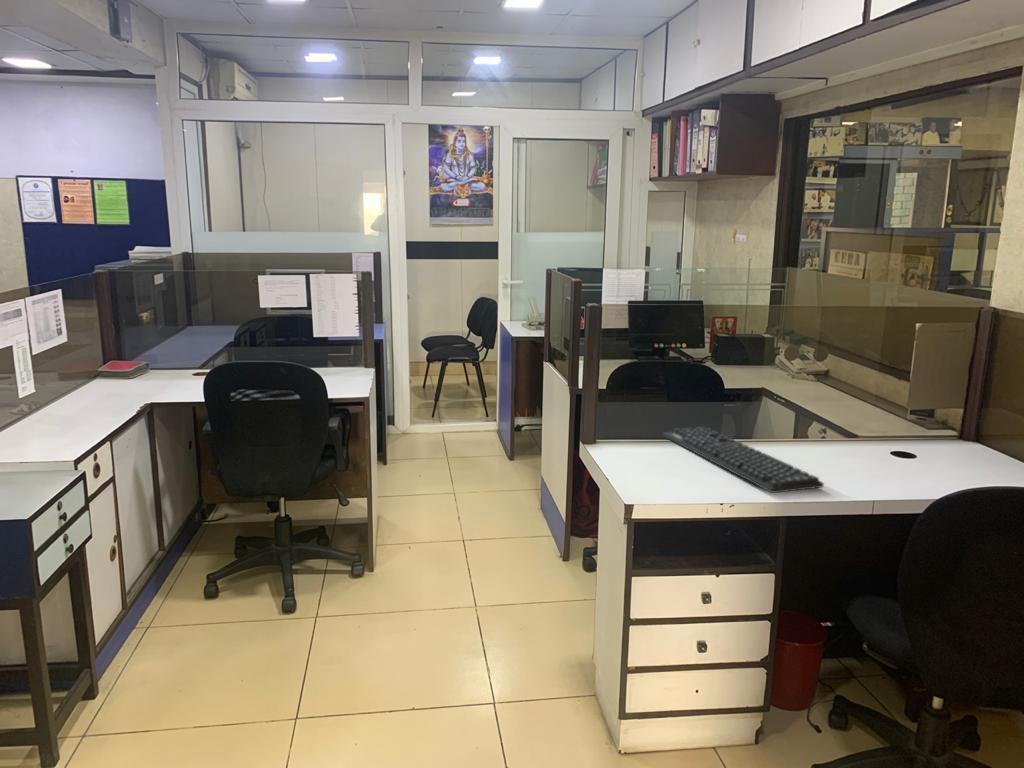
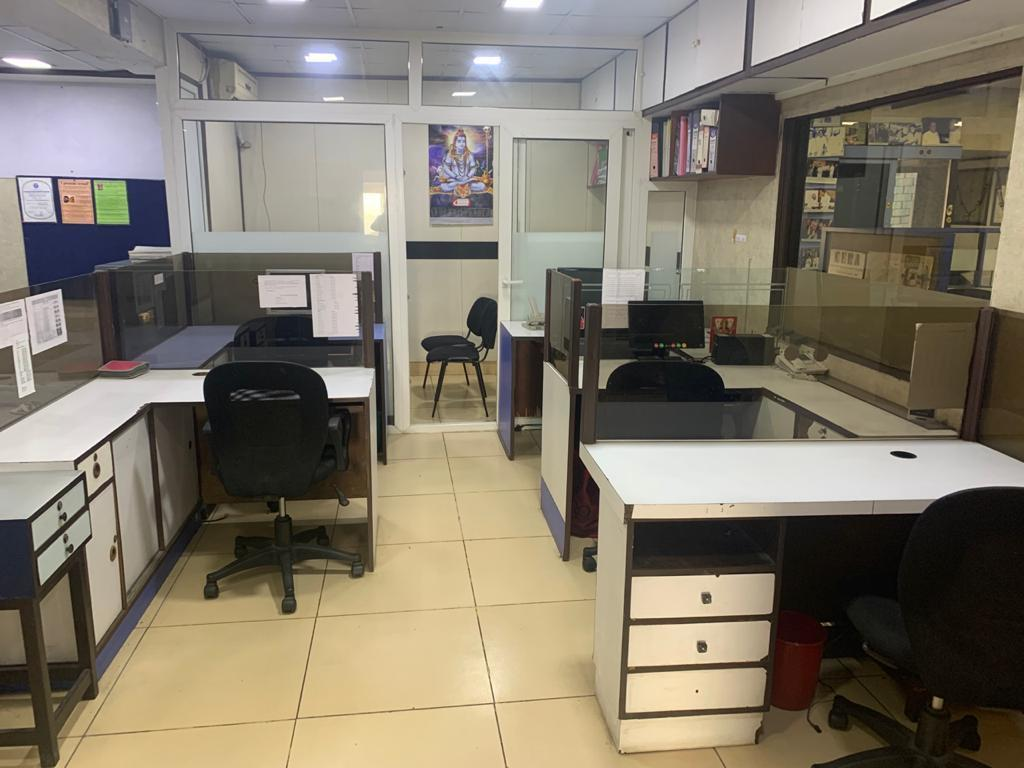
- keyboard (734, 455)
